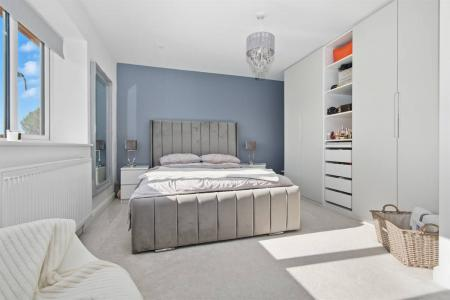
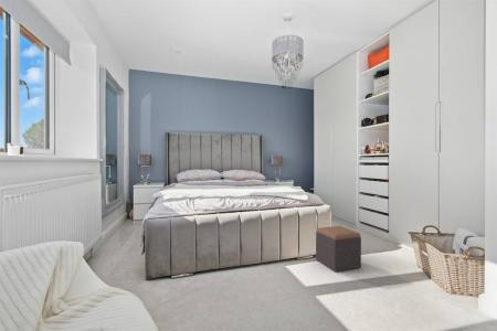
+ footstool (337, 246)
